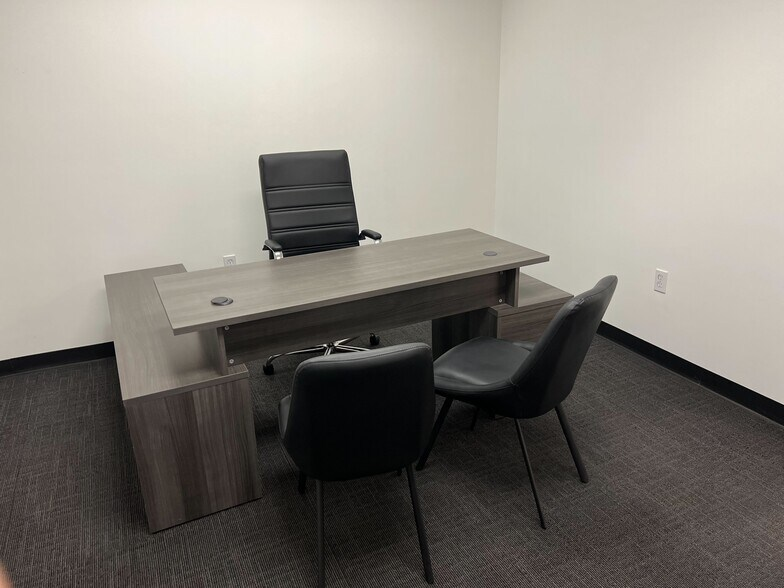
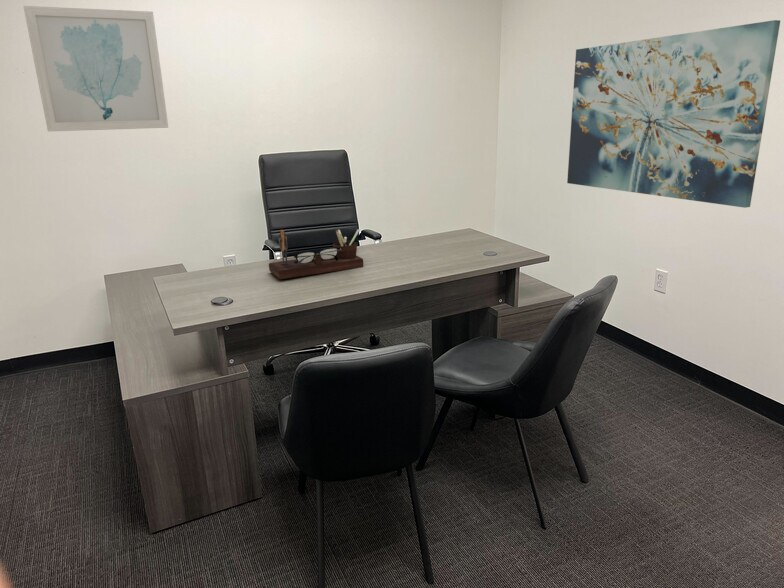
+ wall art (652, 118)
+ wall art (100, 71)
+ desk organizer (320, 250)
